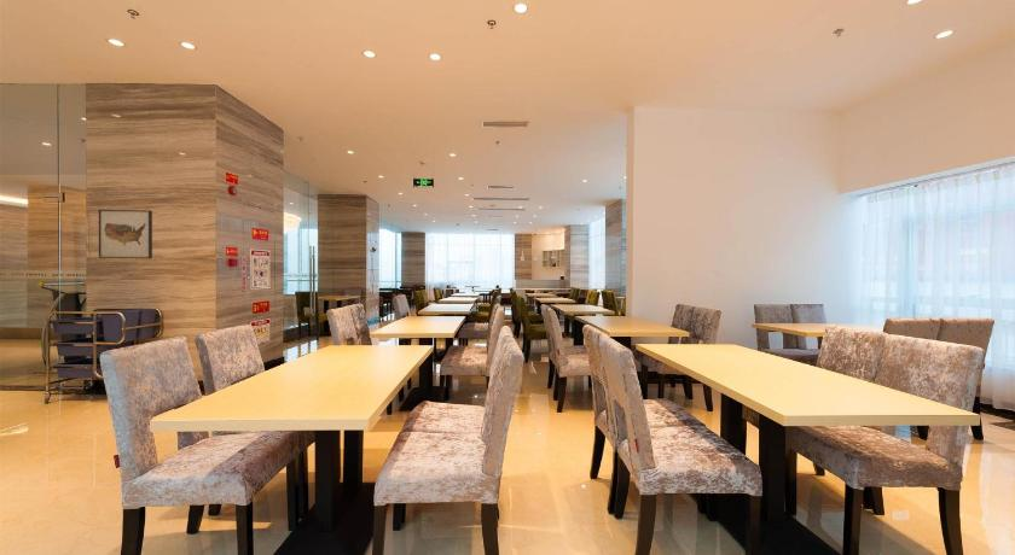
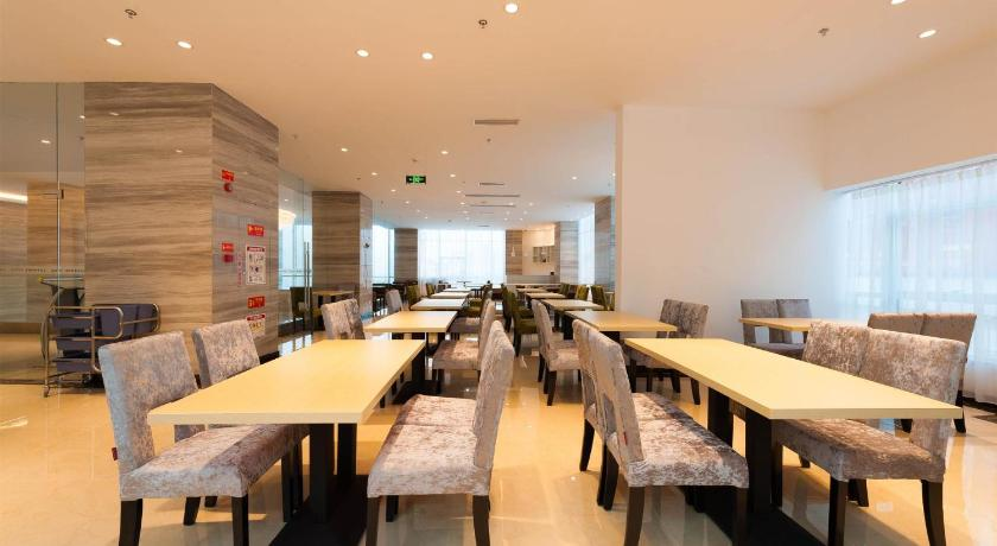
- wall art (126, 234)
